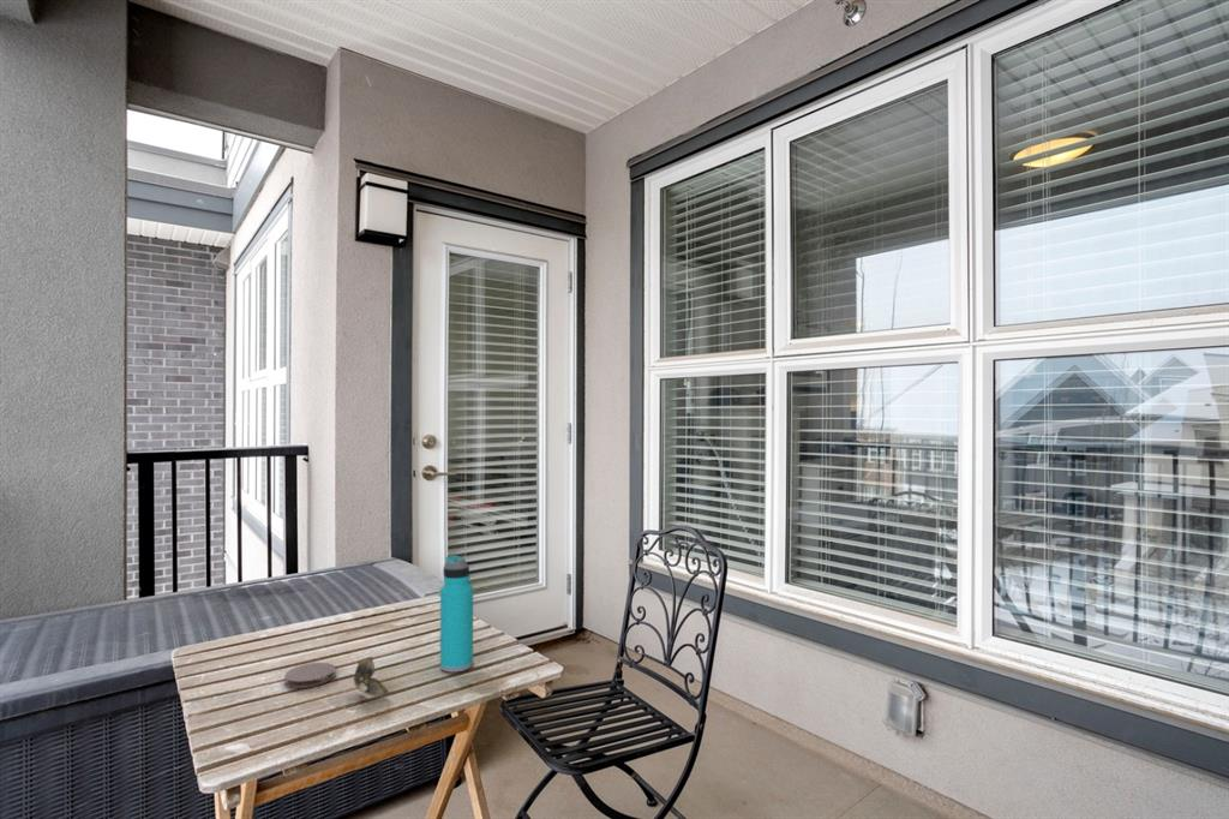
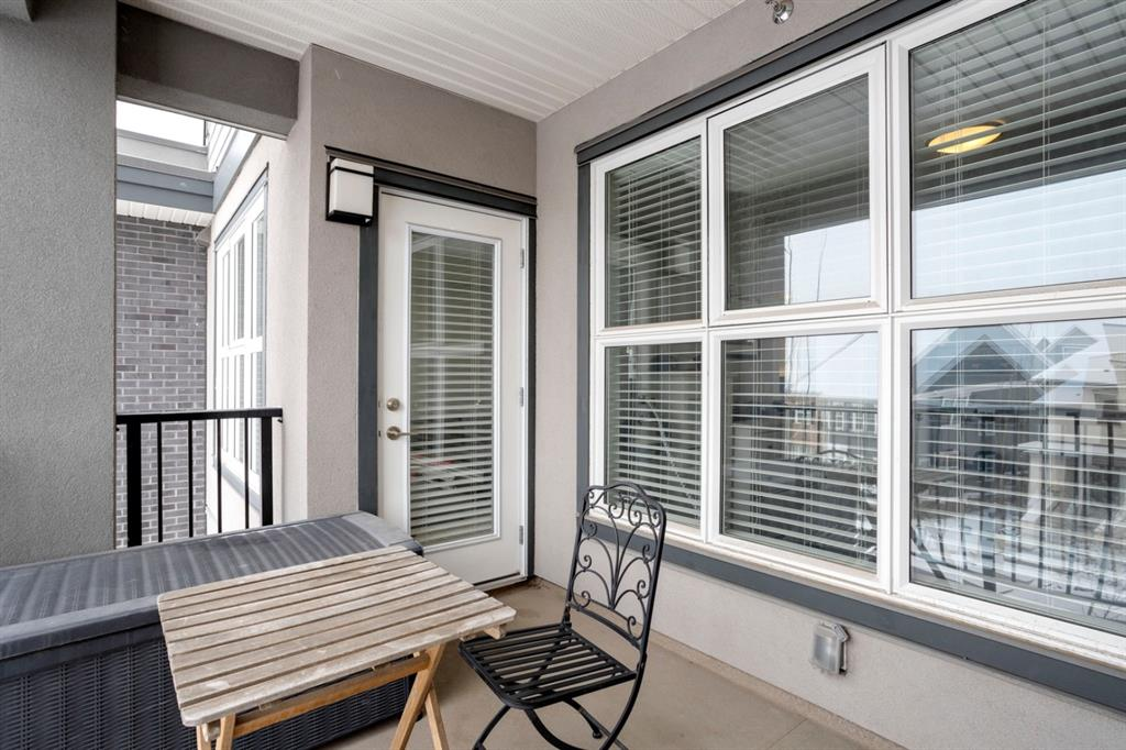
- flower (366, 677)
- water bottle (456, 611)
- coaster (310, 674)
